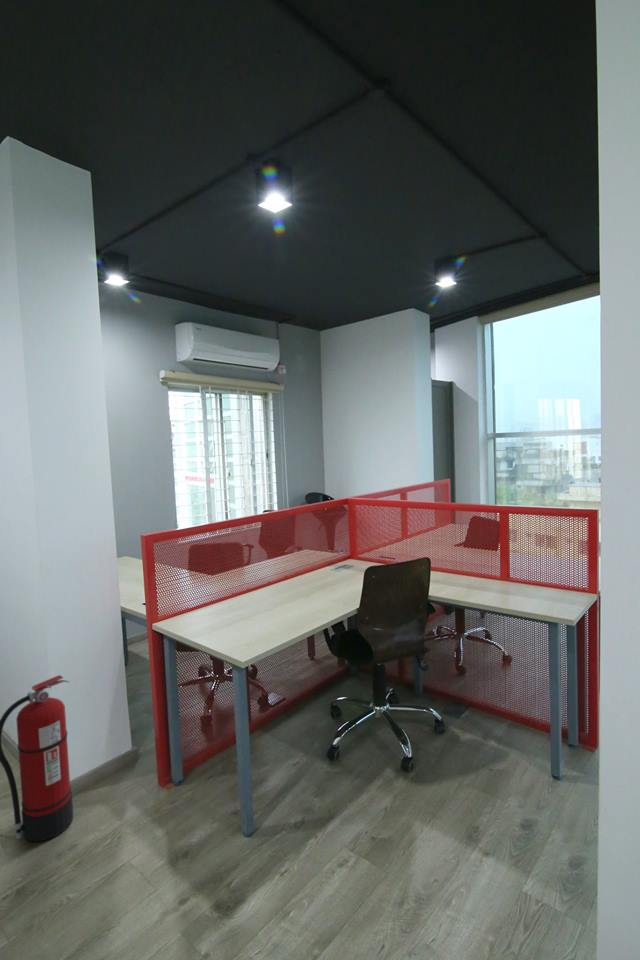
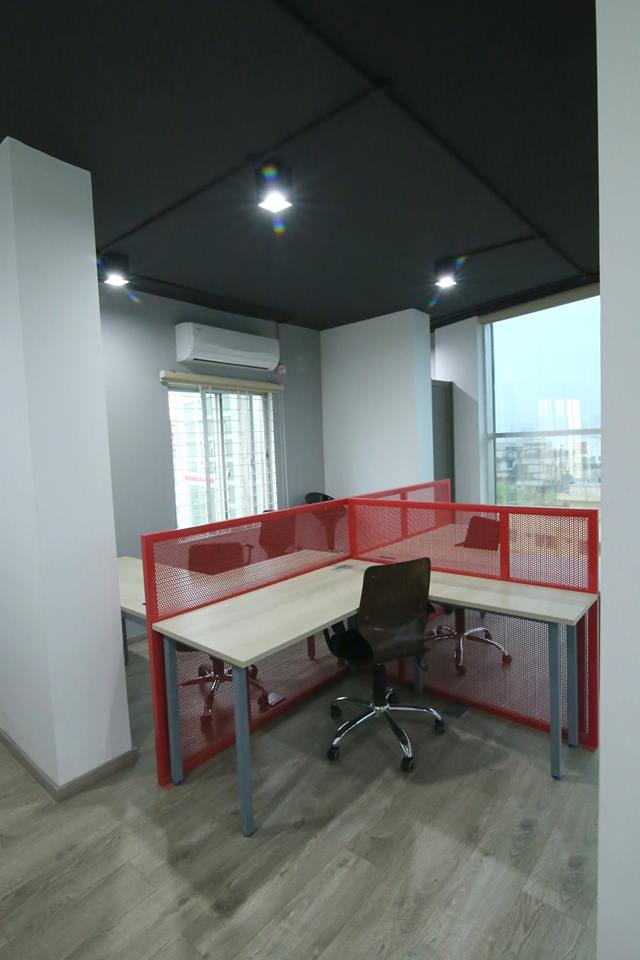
- fire extinguisher (37, 757)
